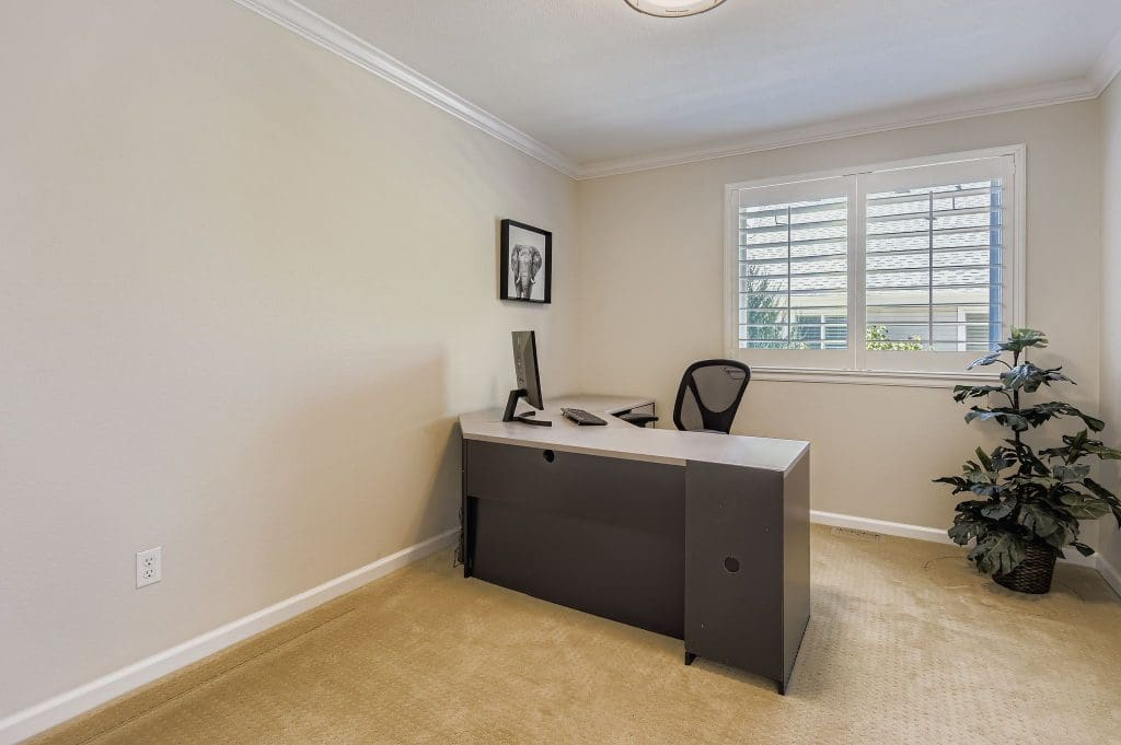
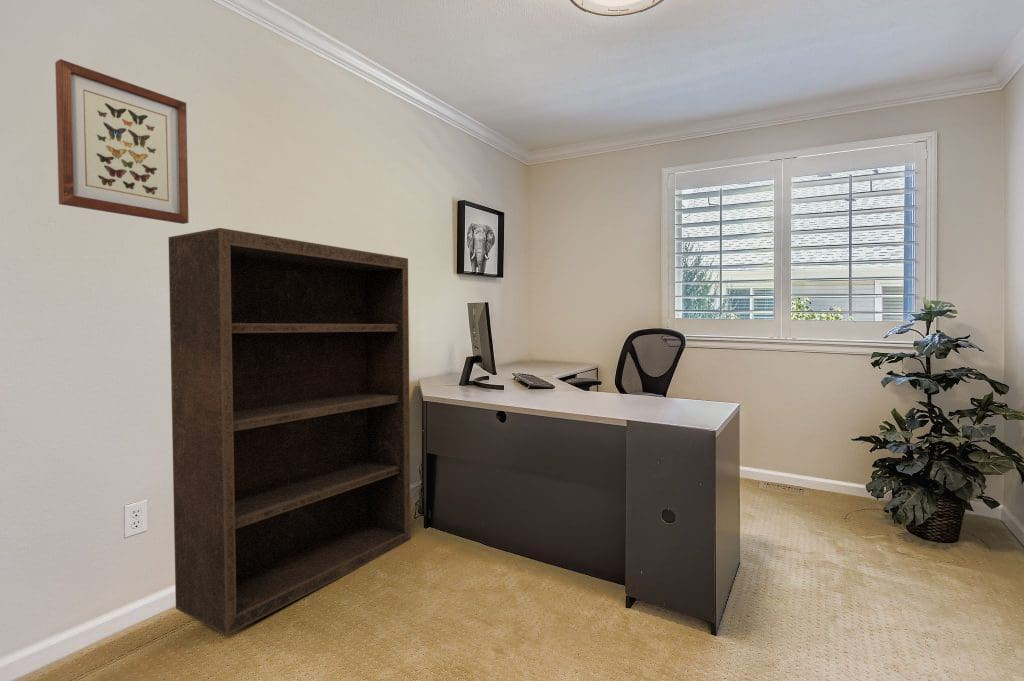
+ bookshelf (306, 410)
+ wall art (127, 149)
